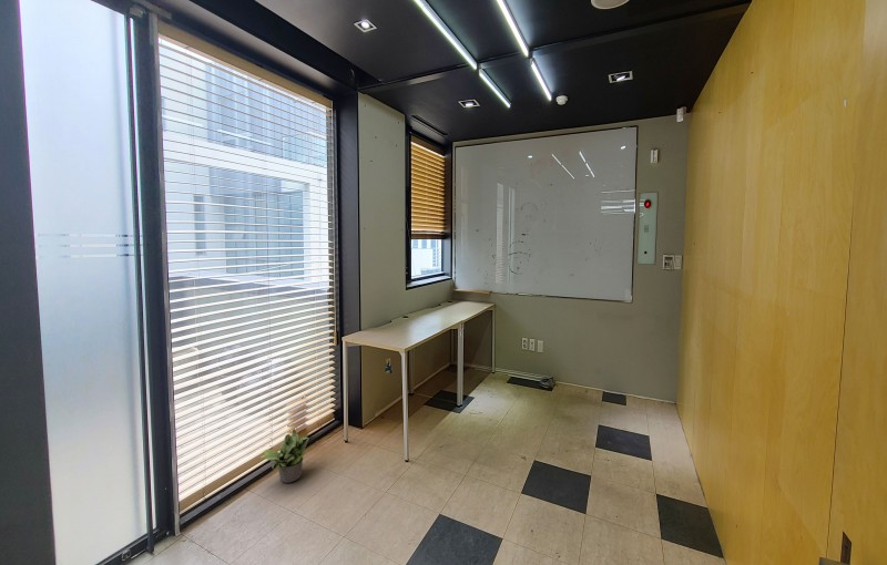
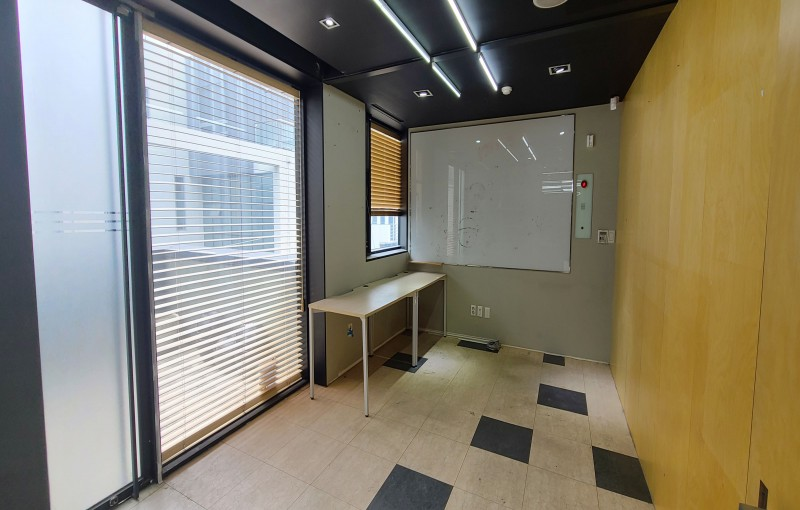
- potted plant (284, 456)
